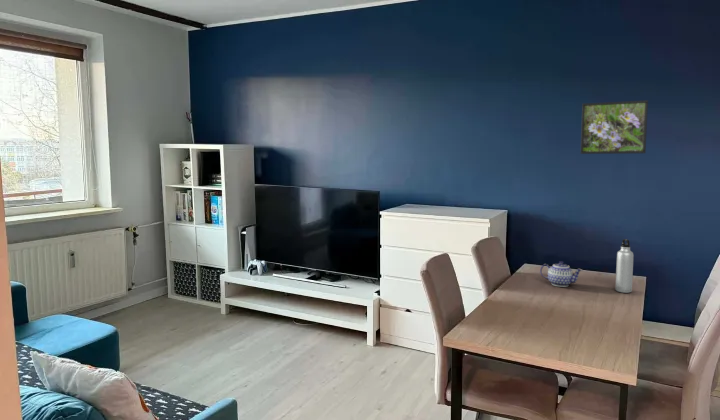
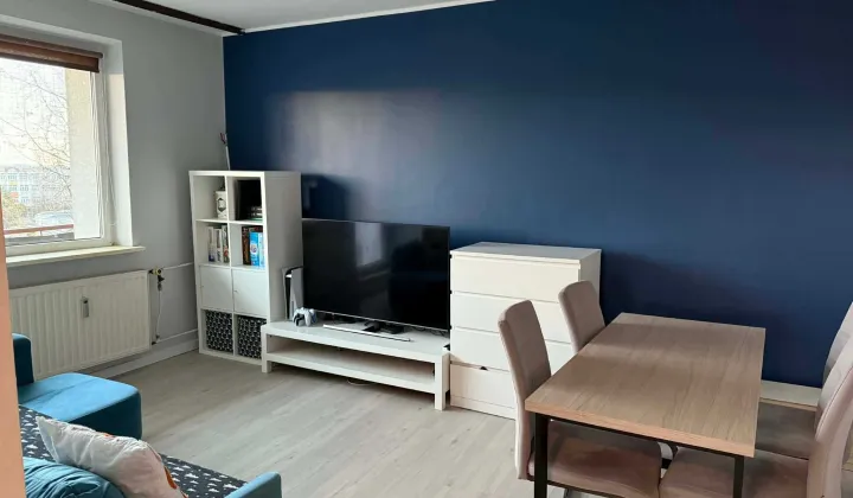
- water bottle (624, 265)
- teapot (560, 273)
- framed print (613, 127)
